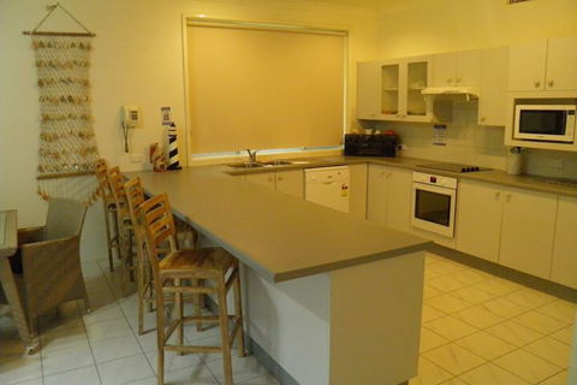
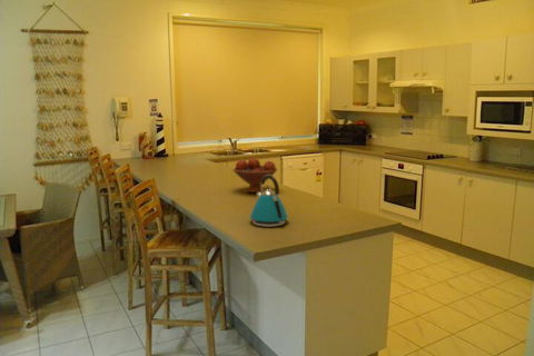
+ fruit bowl (255, 175)
+ kettle (269, 198)
